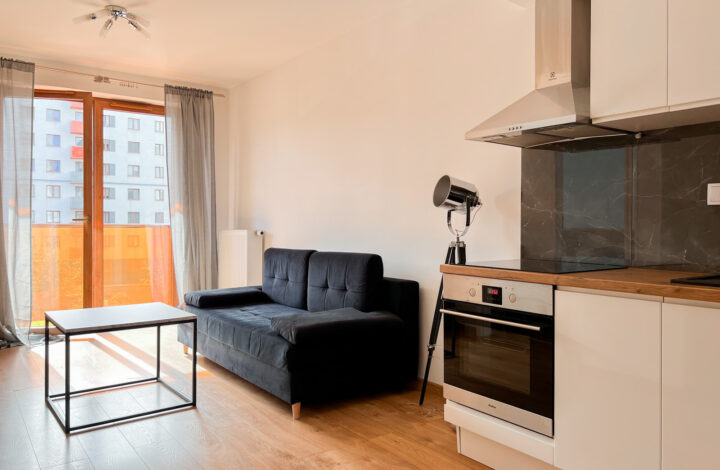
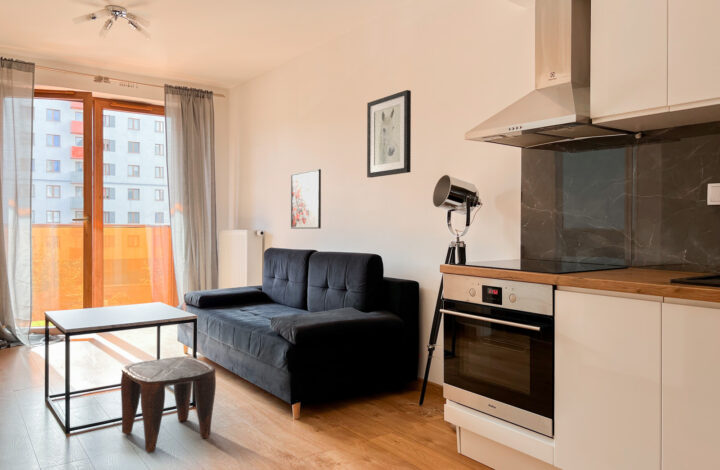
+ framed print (305, 200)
+ stool (164, 400)
+ wall art (387, 136)
